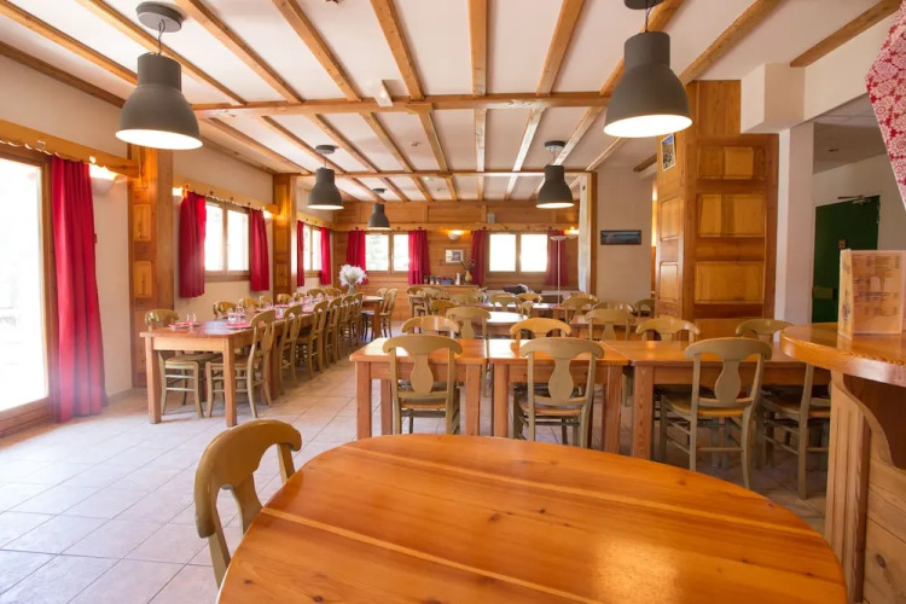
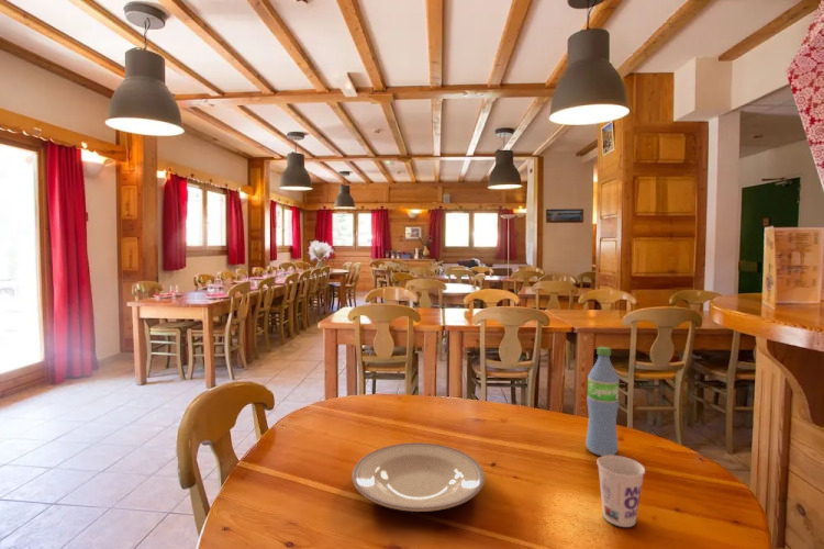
+ cup (620, 491)
+ plate (417, 479)
+ water bottle (602, 399)
